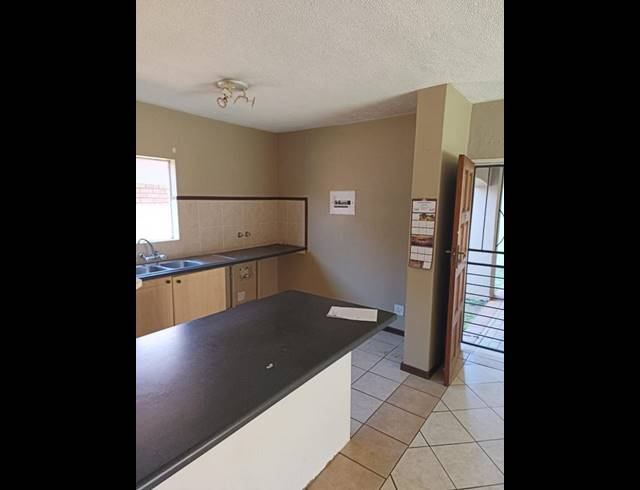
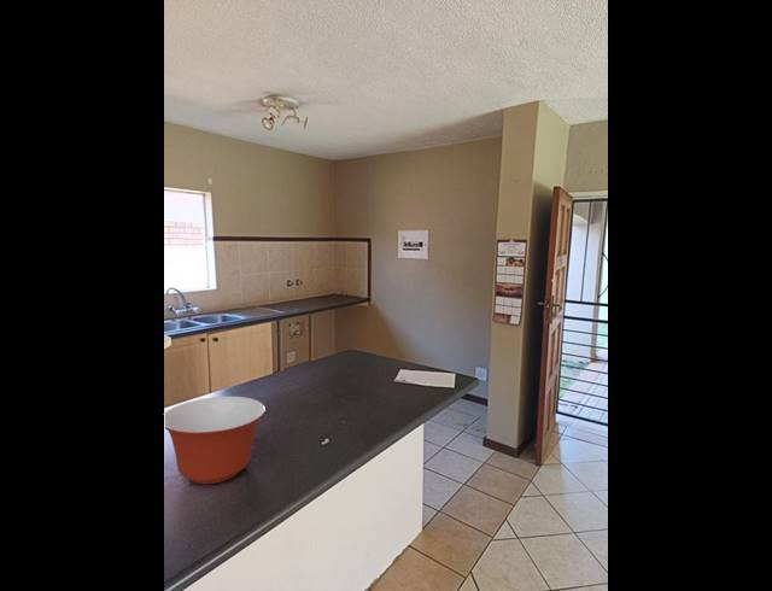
+ mixing bowl (215, 441)
